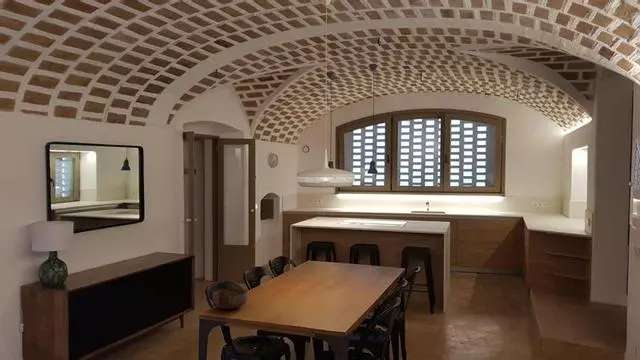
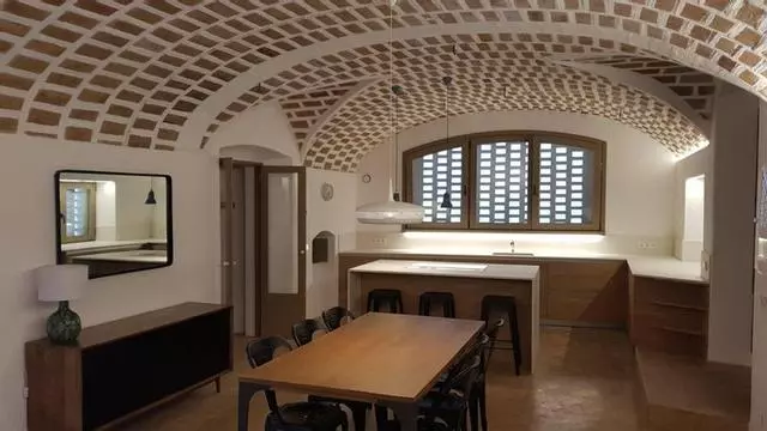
- bowl (230, 299)
